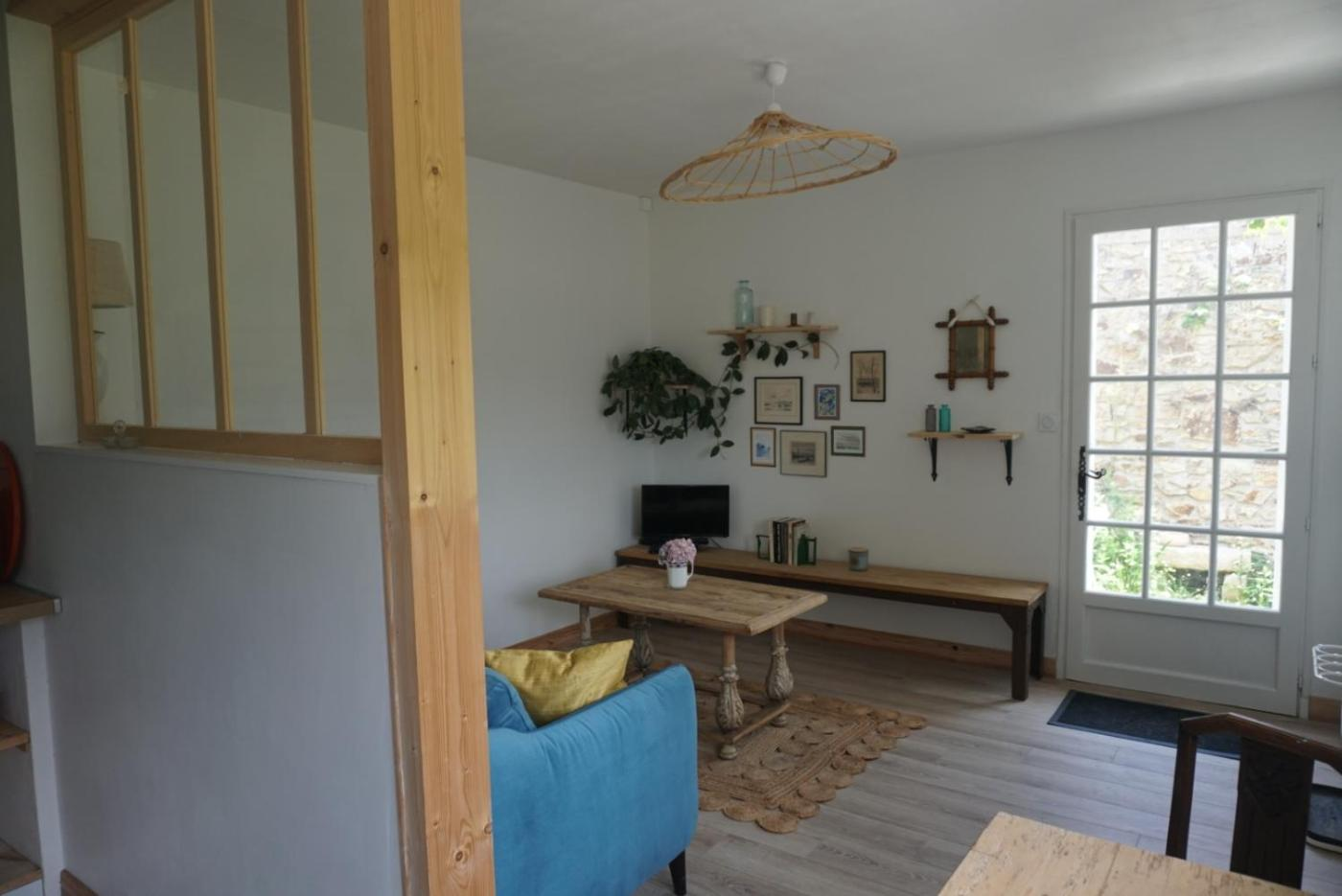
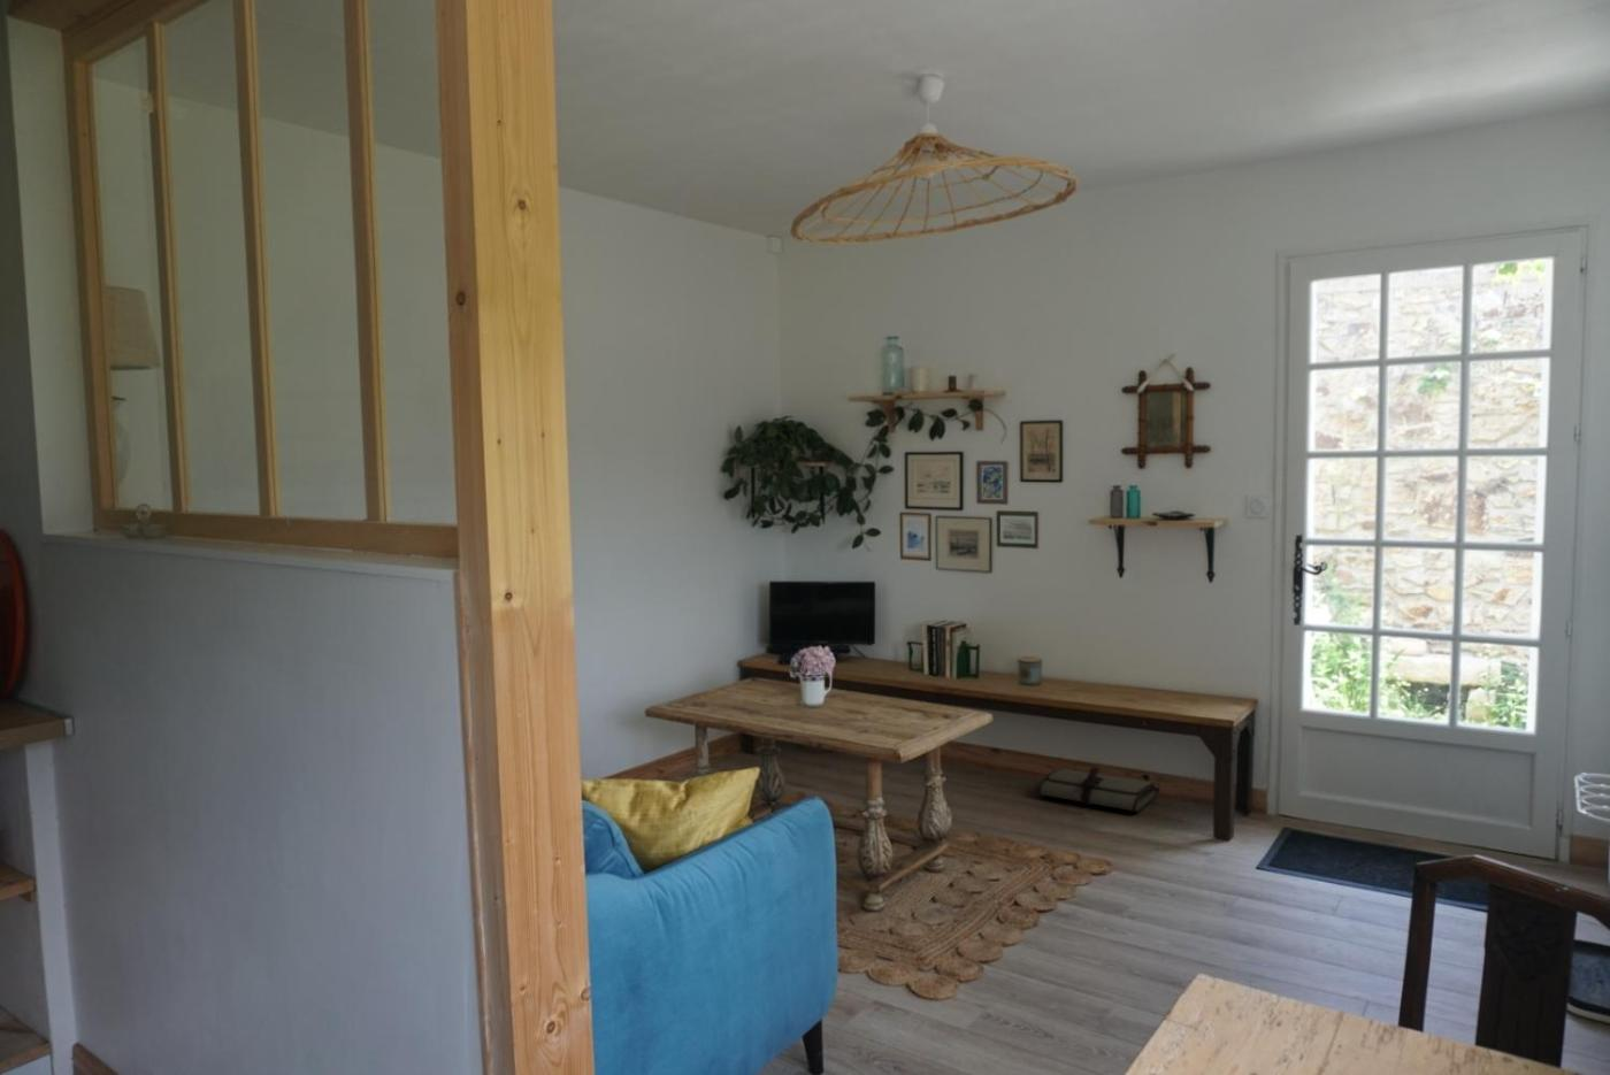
+ tool roll (1098, 781)
